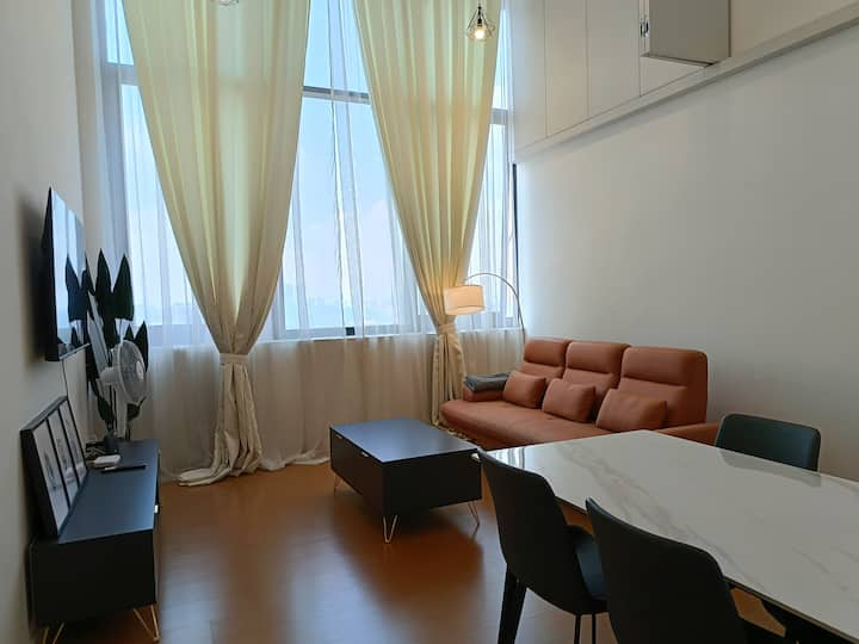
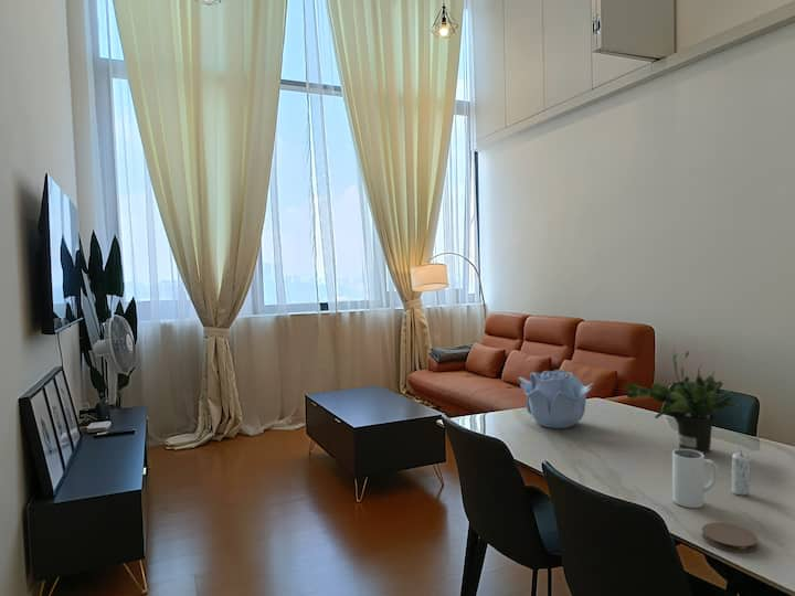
+ coaster (729, 536)
+ candle (741, 469)
+ mug (695, 477)
+ decorative bowl (555, 397)
+ potted plant (677, 398)
